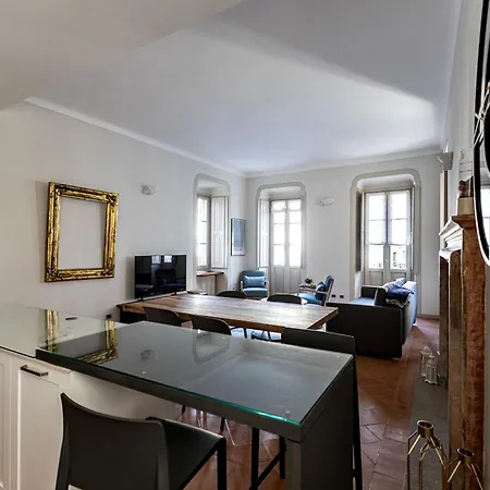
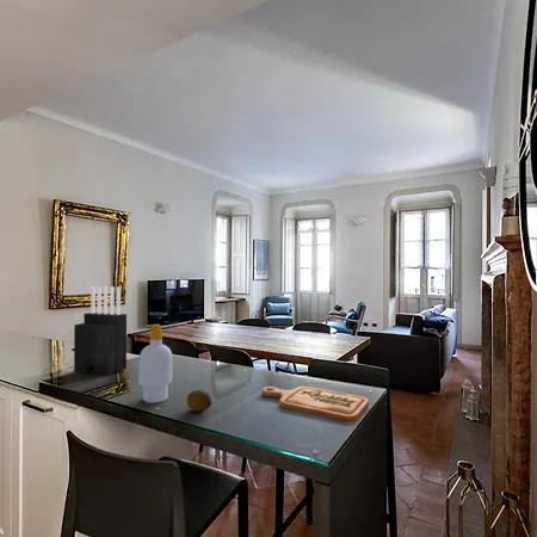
+ cutting board (309, 399)
+ knife block (98, 328)
+ soap bottle (155, 362)
+ fruit (198, 400)
